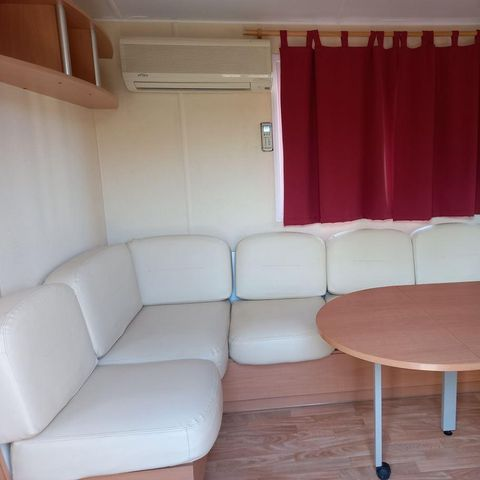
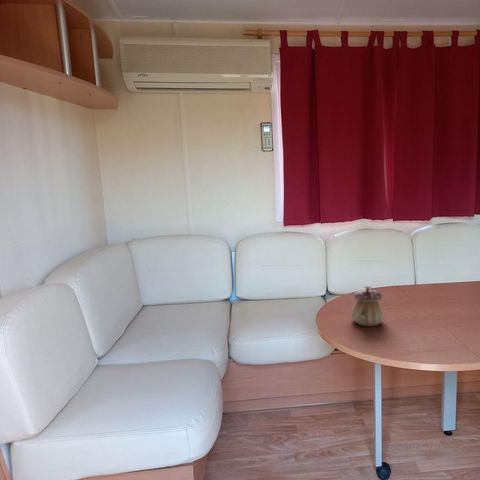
+ teapot (366, 304)
